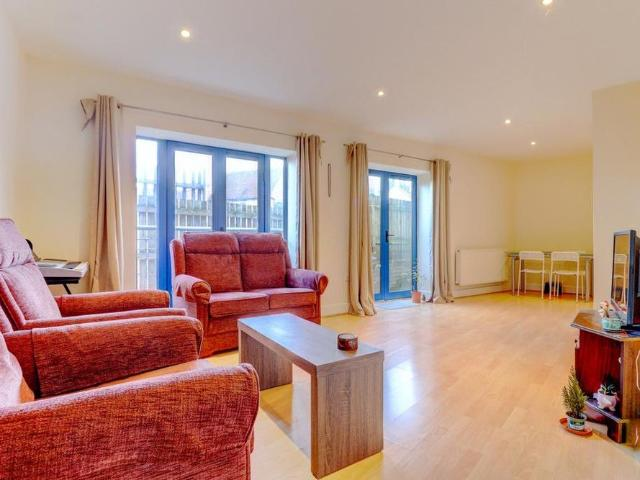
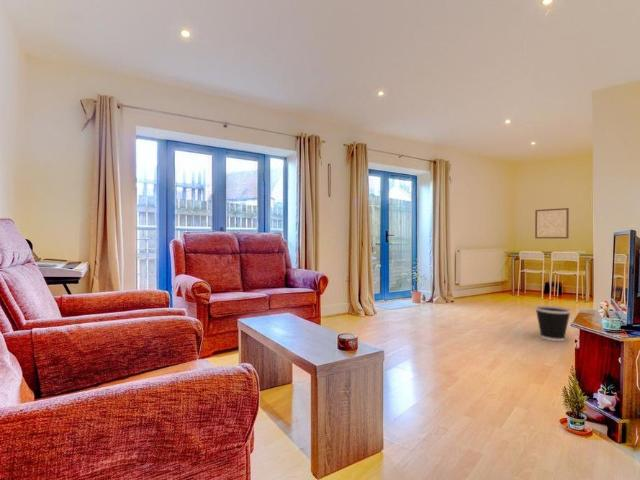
+ wastebasket (552, 323)
+ wall art (552, 224)
